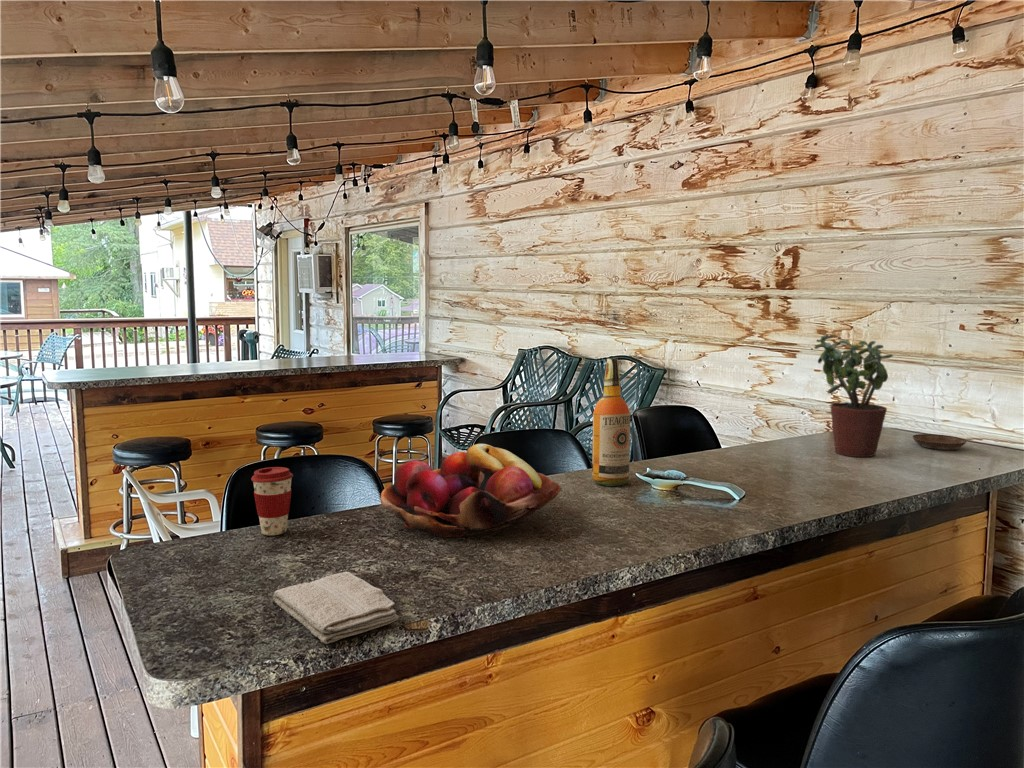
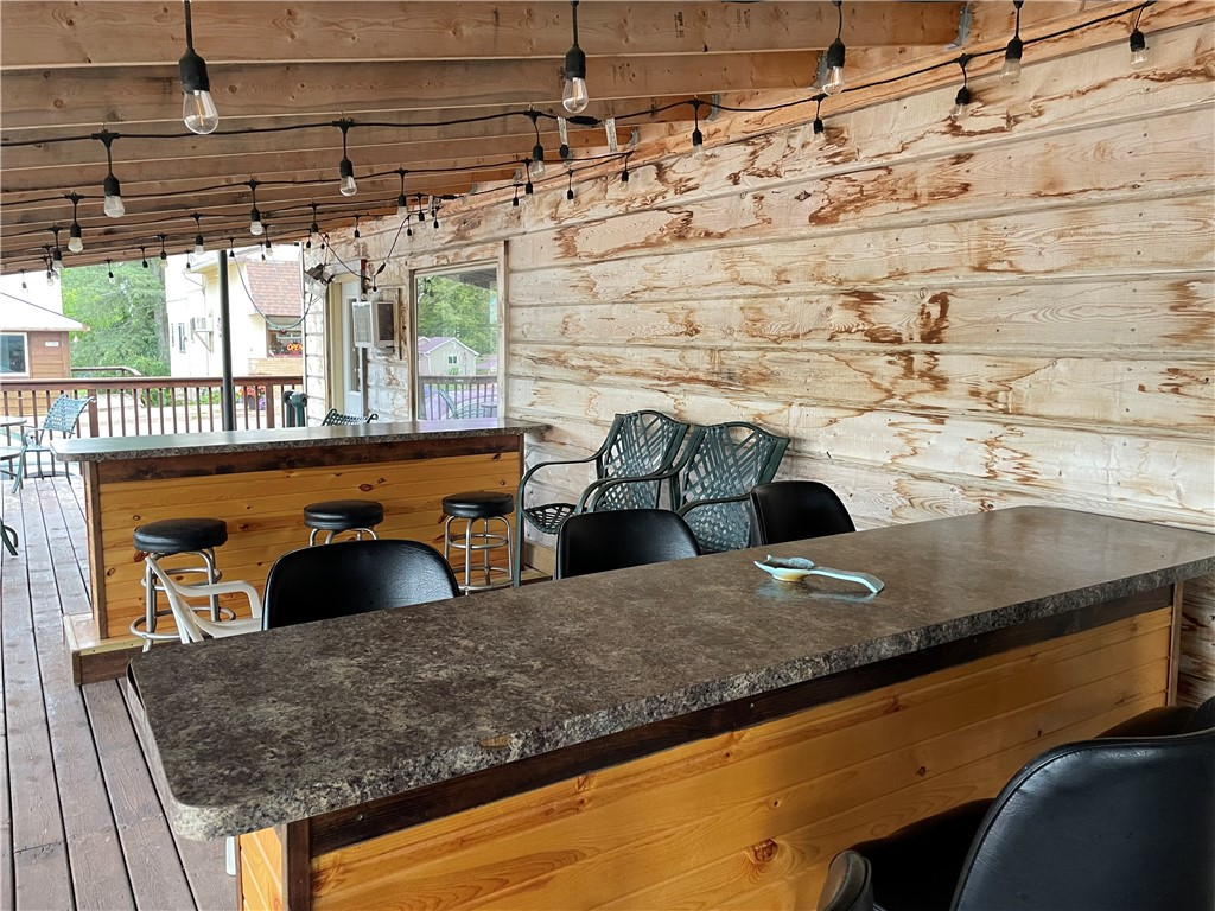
- coffee cup (273, 500)
- washcloth (335, 603)
- saucer (938, 442)
- potted plant (856, 393)
- fruit basket (473, 485)
- liquor bottle (611, 421)
